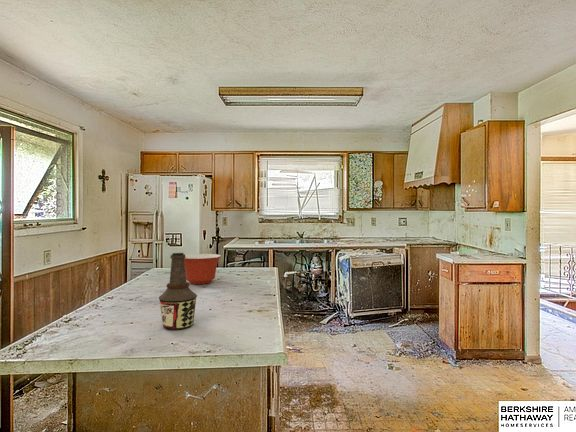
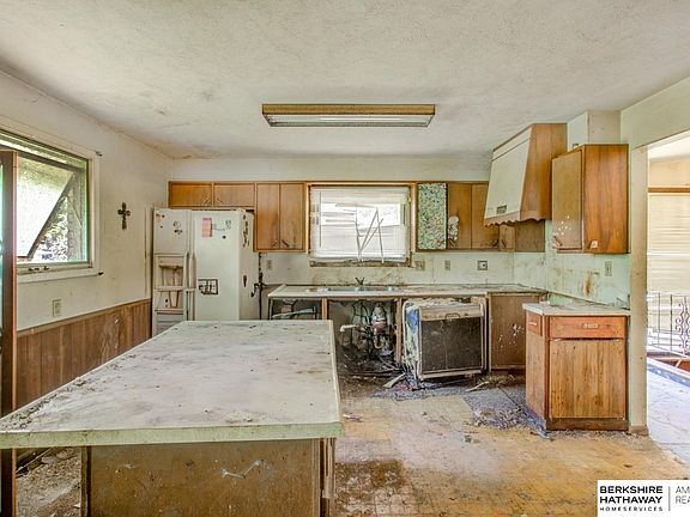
- bottle (177, 289)
- mixing bowl (200, 269)
